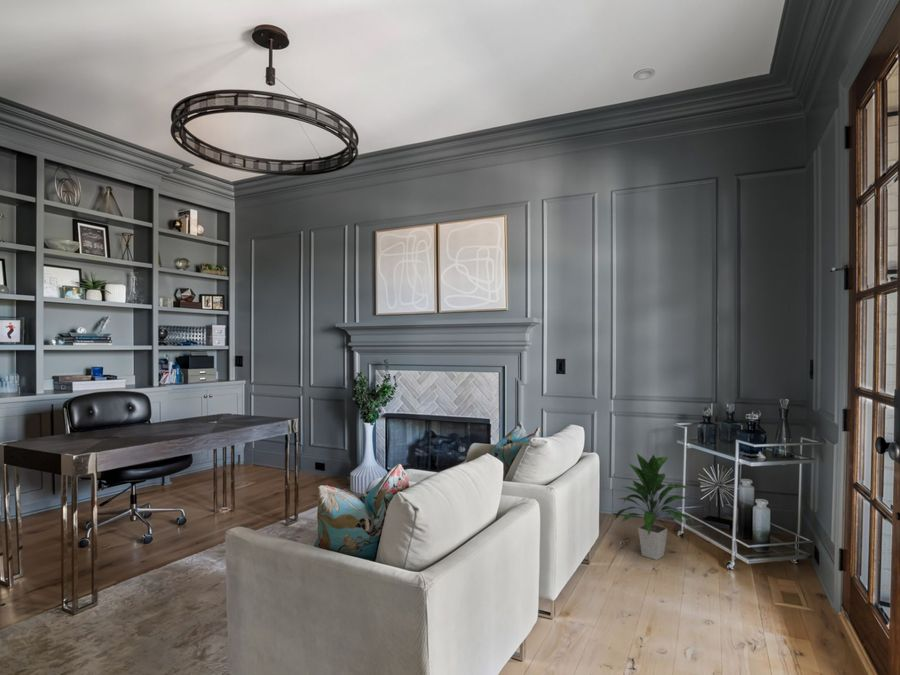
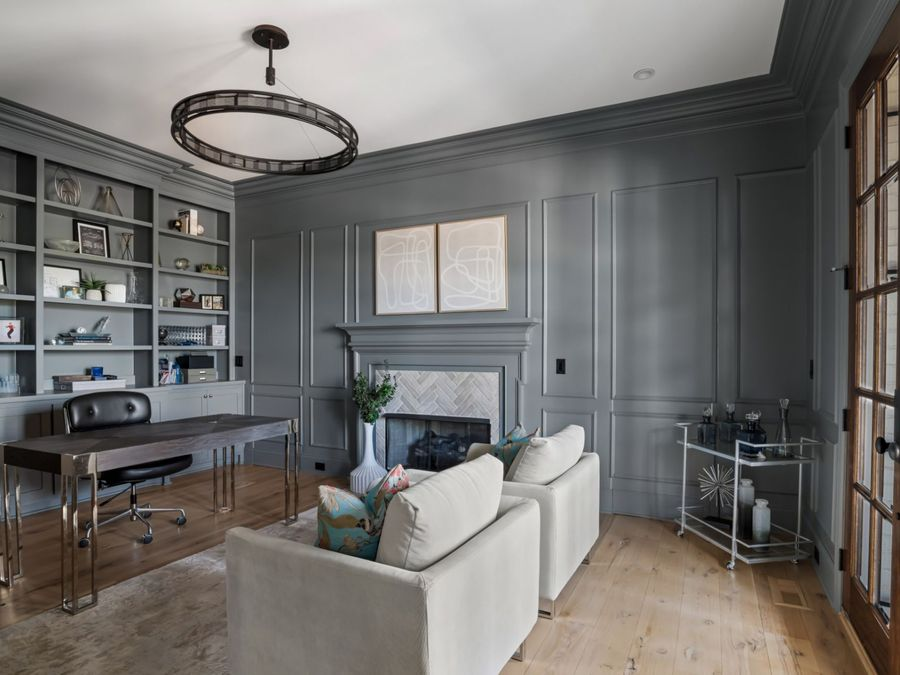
- indoor plant (650, 502)
